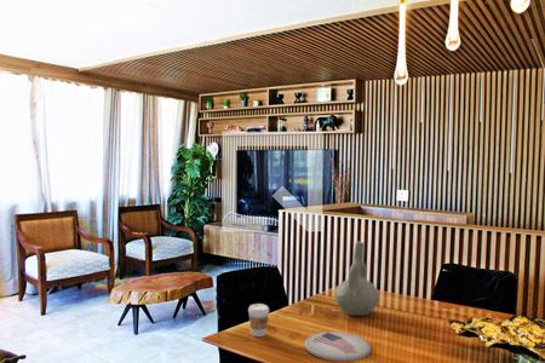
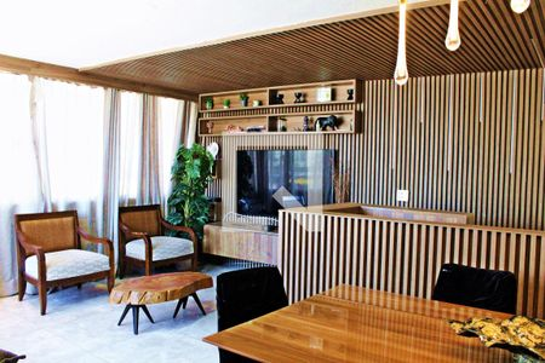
- coffee cup (258, 319)
- decorative vase (356, 277)
- plate (337, 344)
